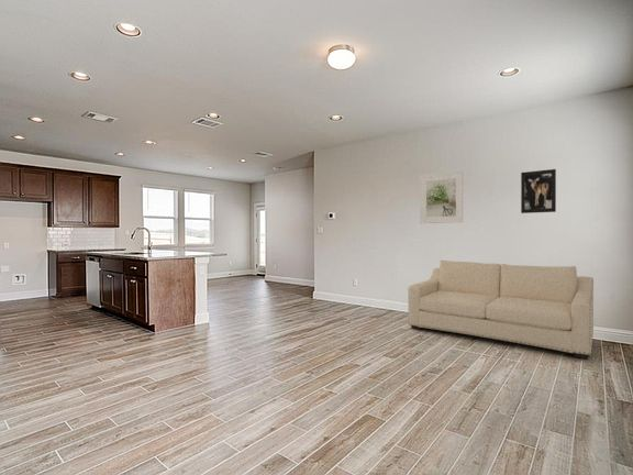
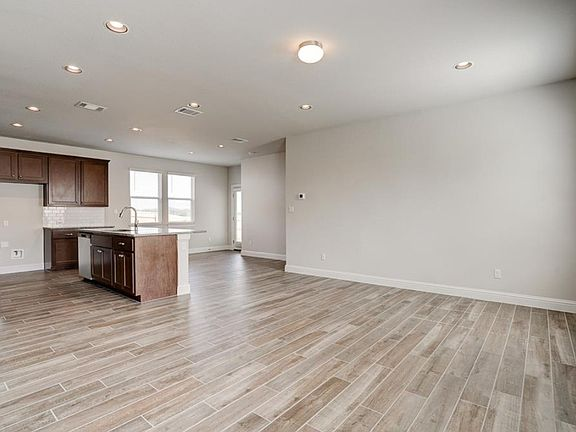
- wall art (537, 191)
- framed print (441, 198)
- sofa (495, 298)
